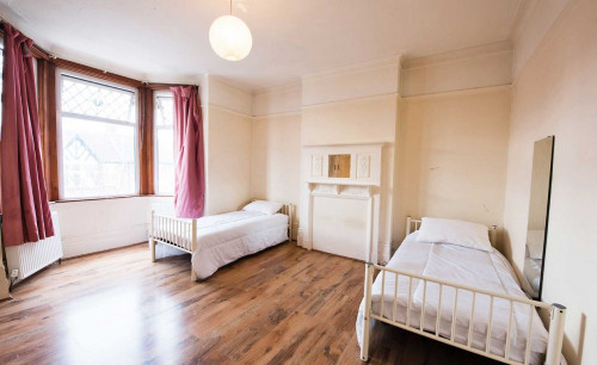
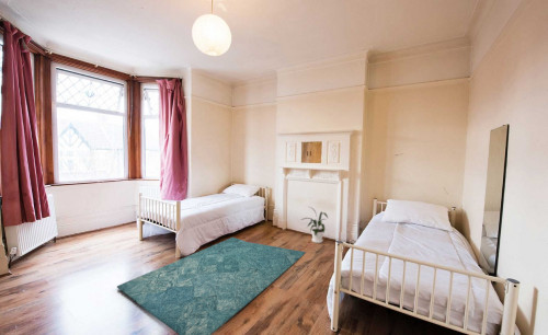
+ house plant (316, 224)
+ rug (228, 266)
